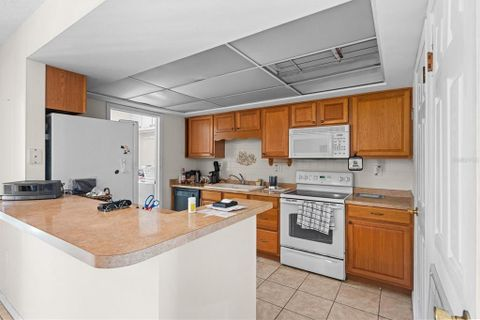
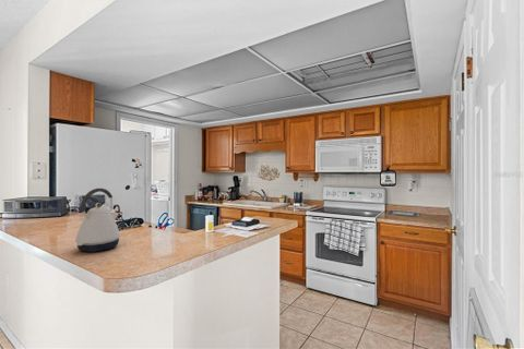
+ kettle (99, 217)
